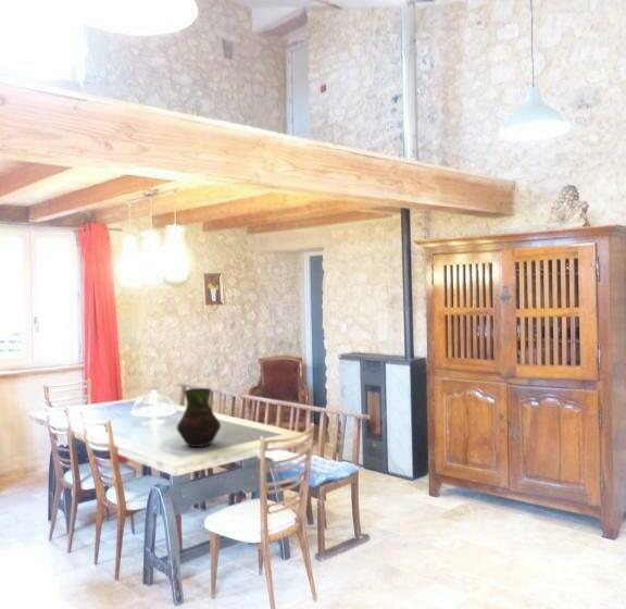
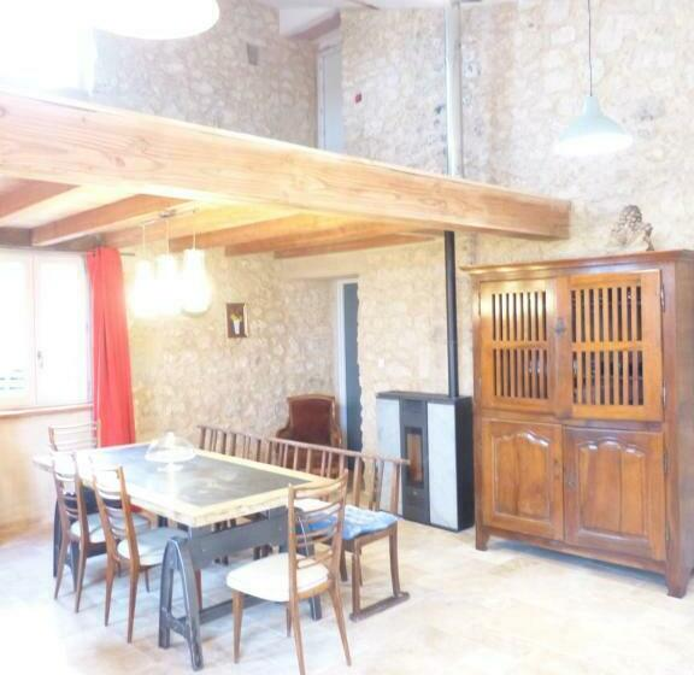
- vase (198, 417)
